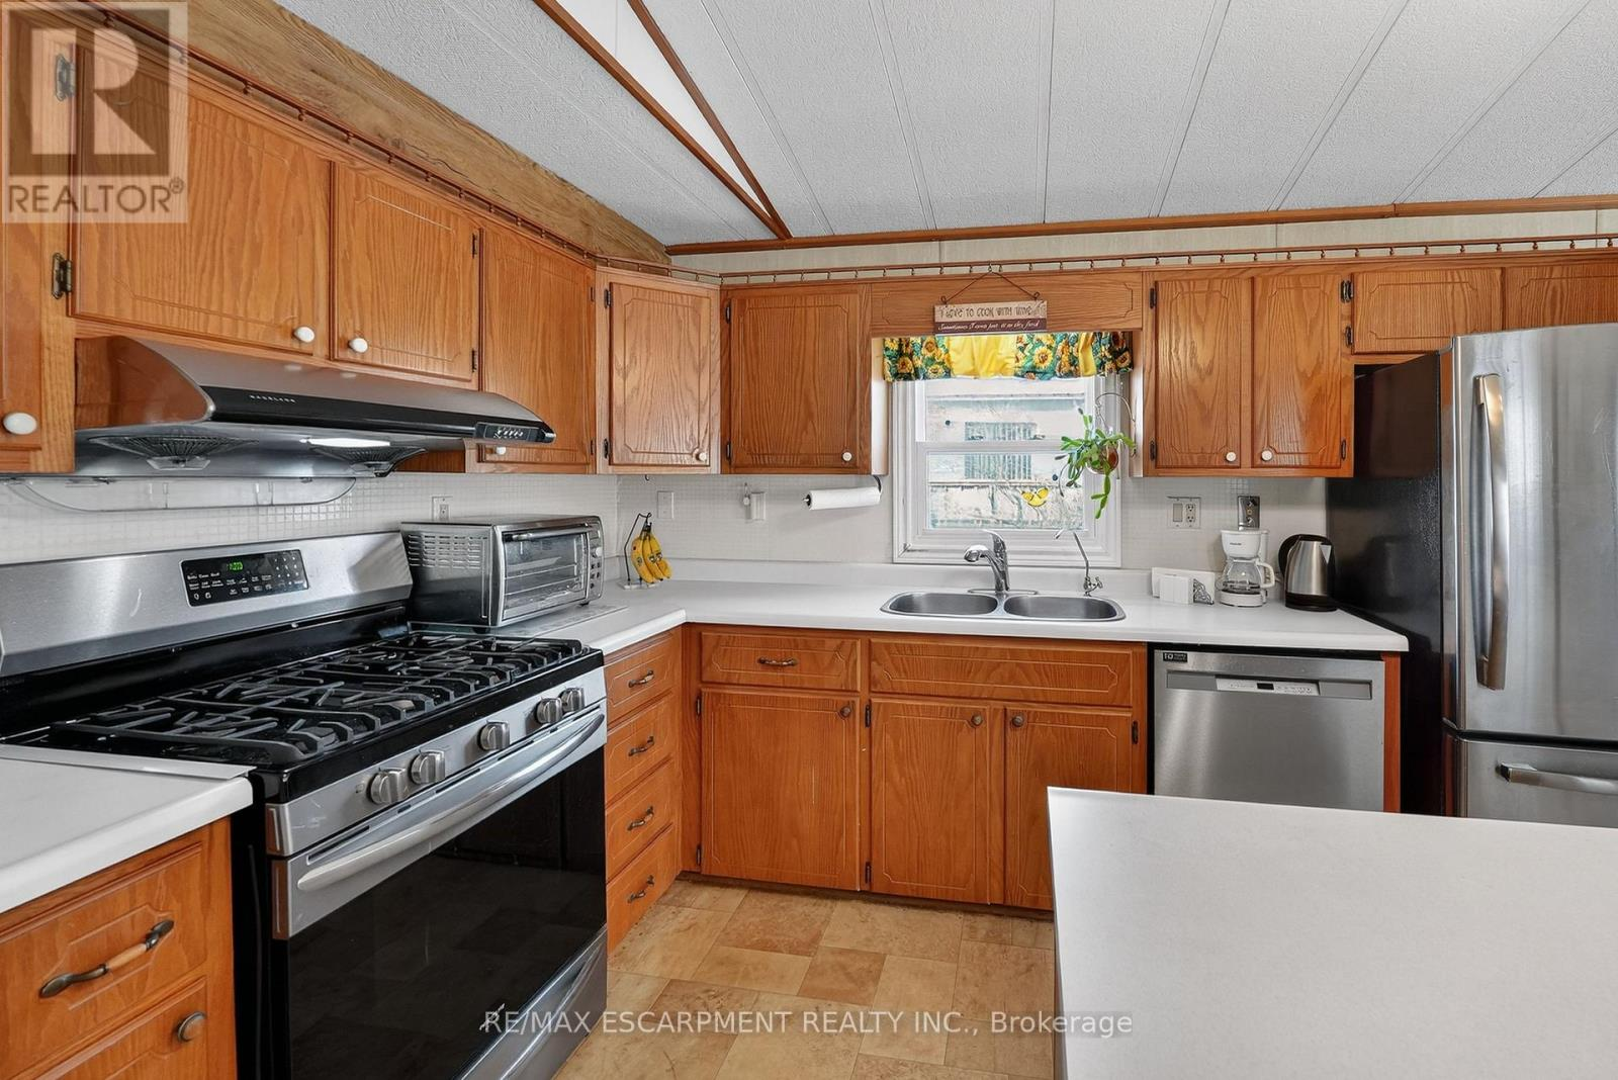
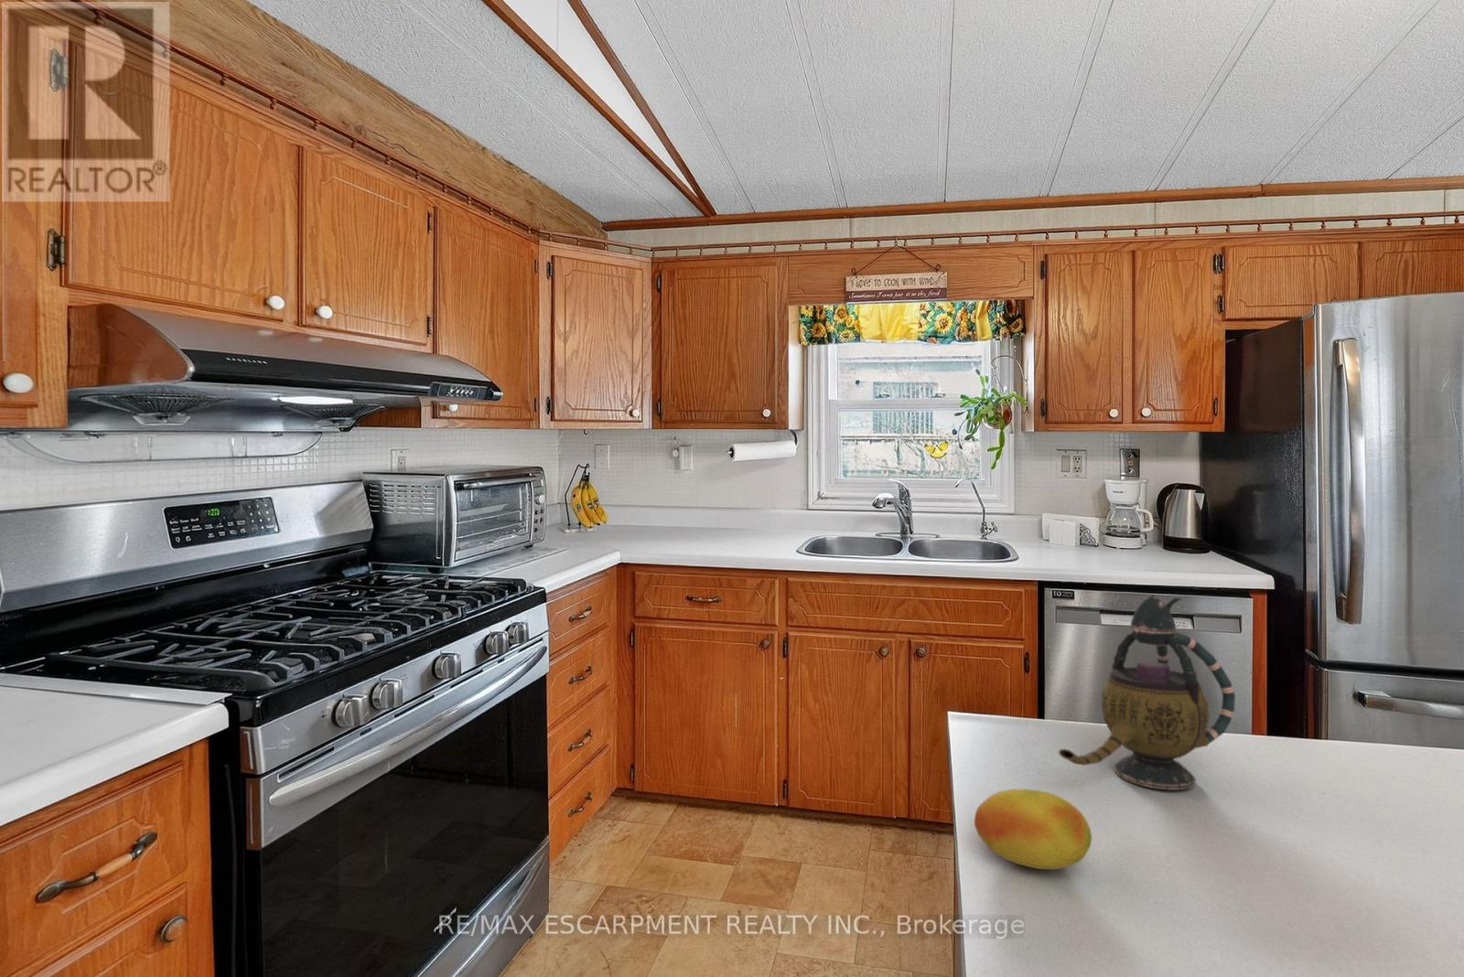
+ teapot (1135, 688)
+ fruit (1031, 827)
